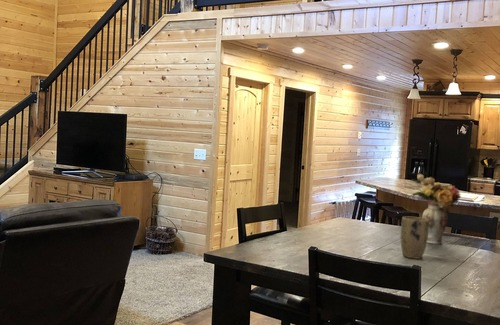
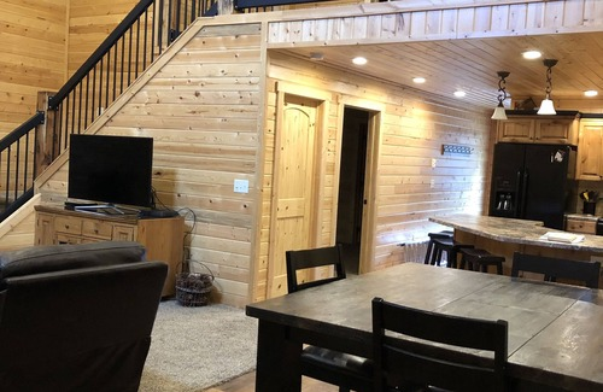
- plant pot (413, 237)
- flower arrangement (435, 208)
